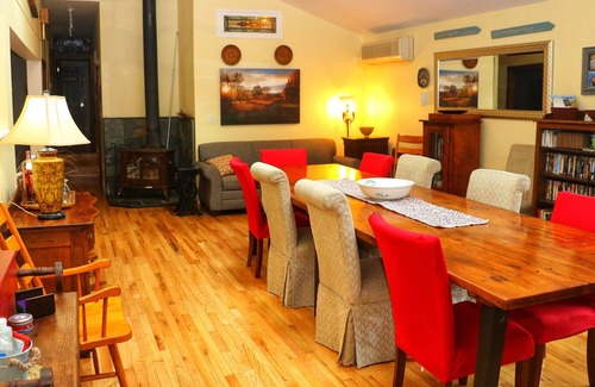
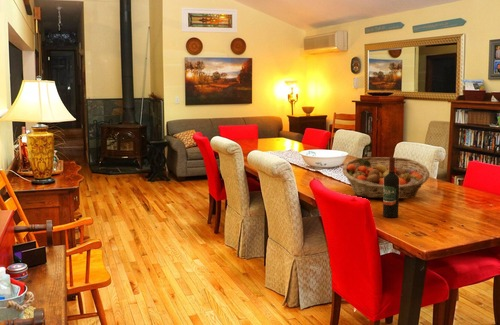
+ fruit basket (384, 176)
+ wine bottle (391, 186)
